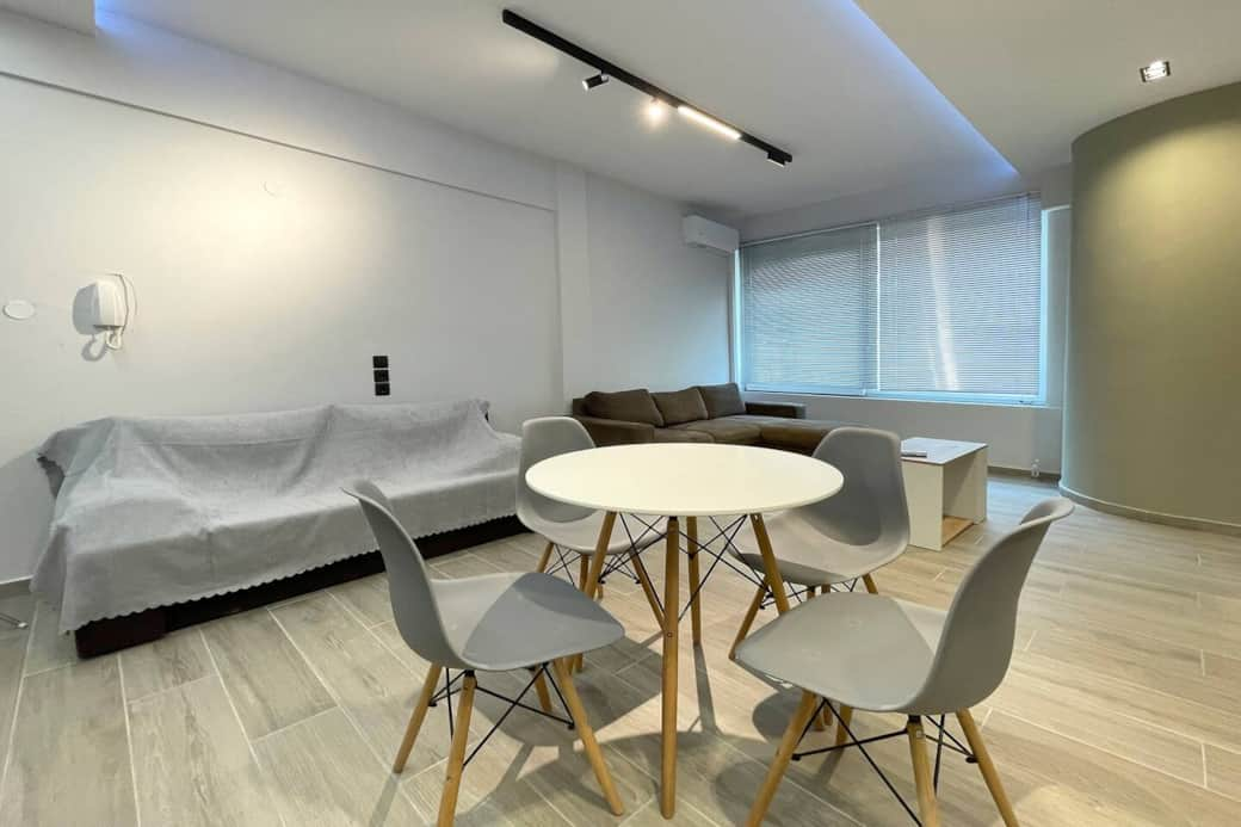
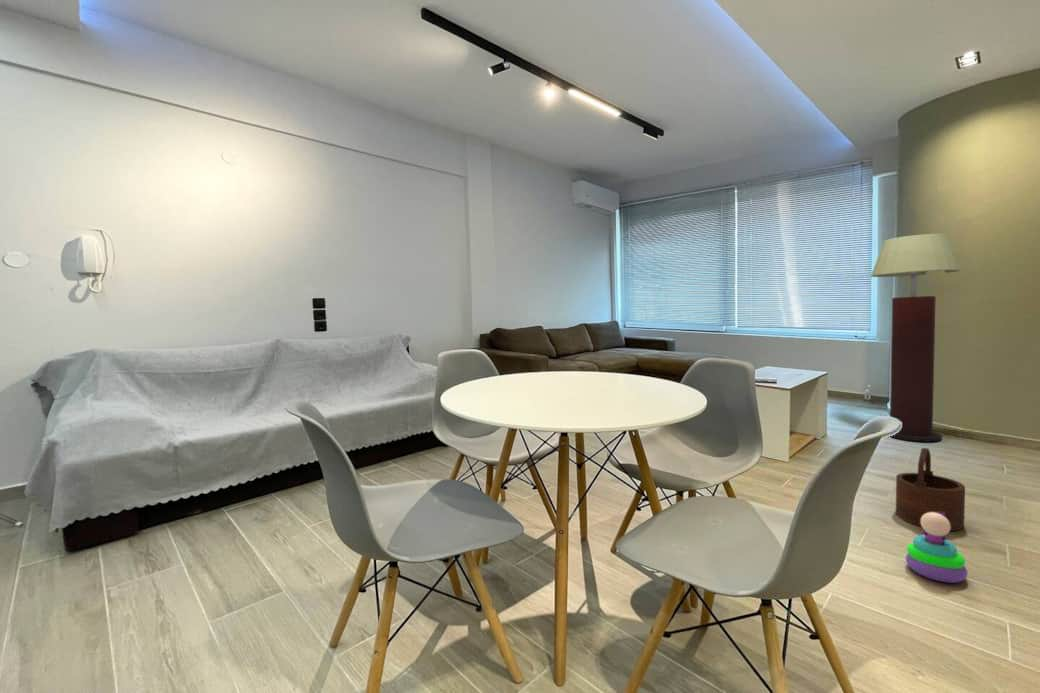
+ floor lamp (912, 337)
+ wooden bucket (929, 484)
+ stacking toy (936, 542)
